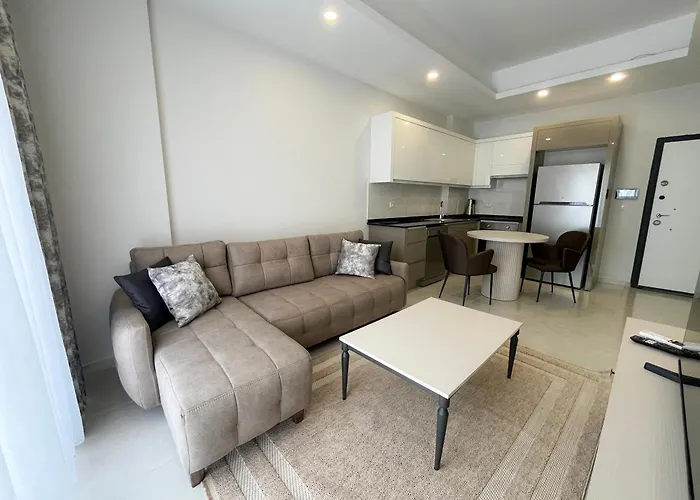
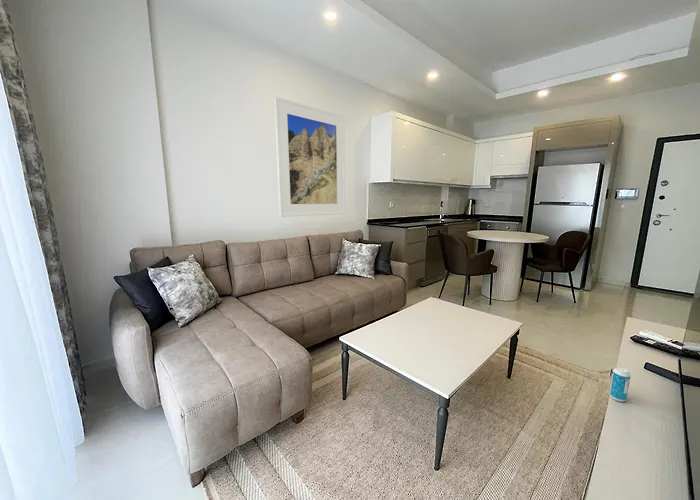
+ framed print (314, 163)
+ beverage can (619, 384)
